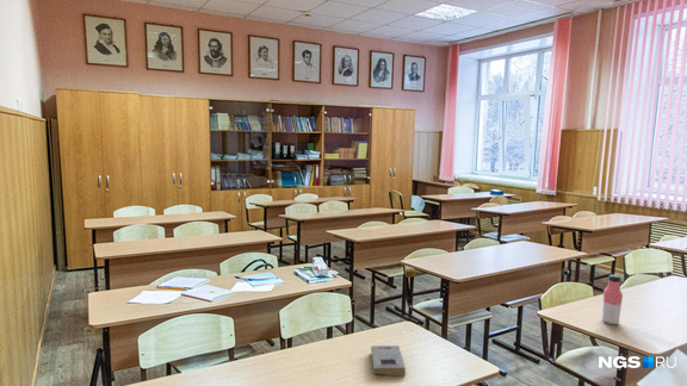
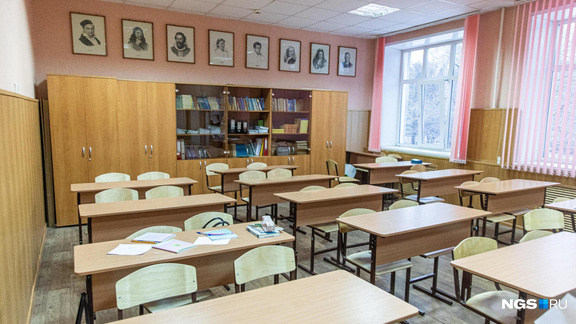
- water bottle (612, 299)
- book (386, 359)
